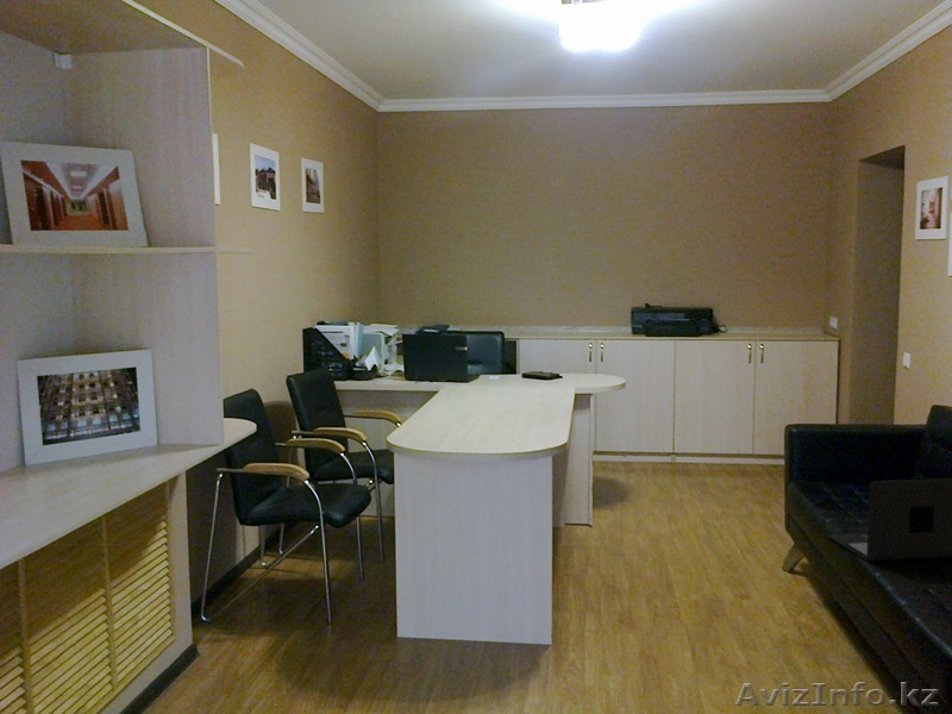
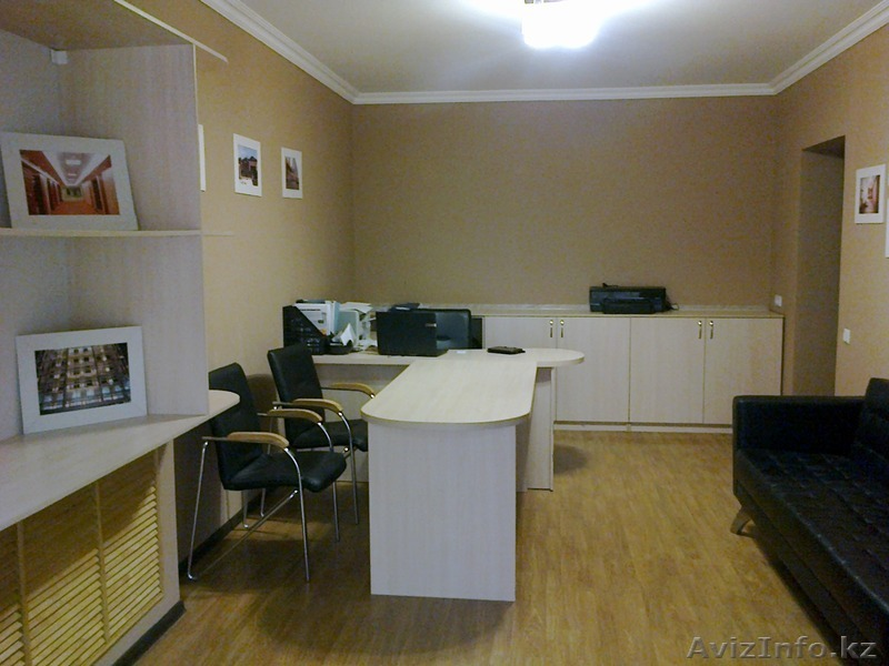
- laptop (896, 509)
